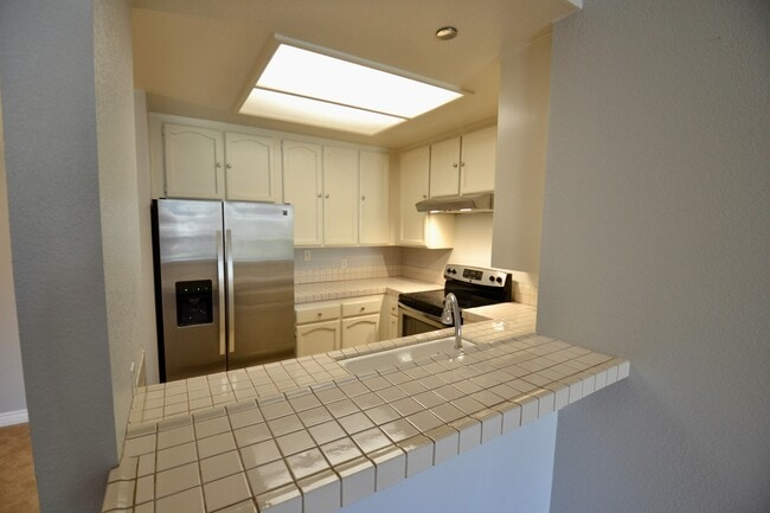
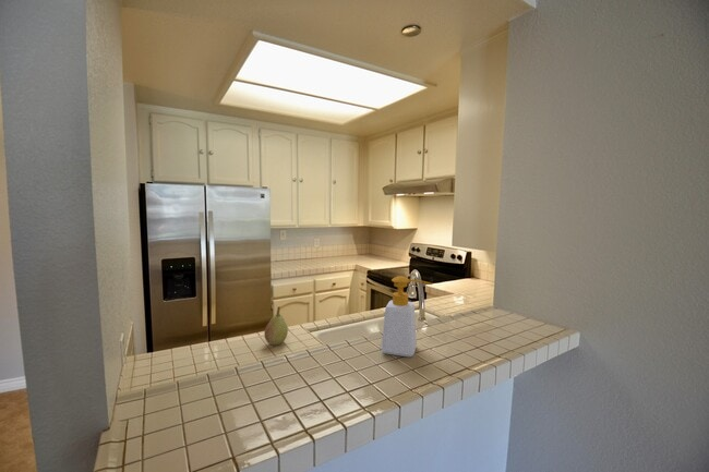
+ soap bottle (407, 314)
+ fruit (276, 325)
